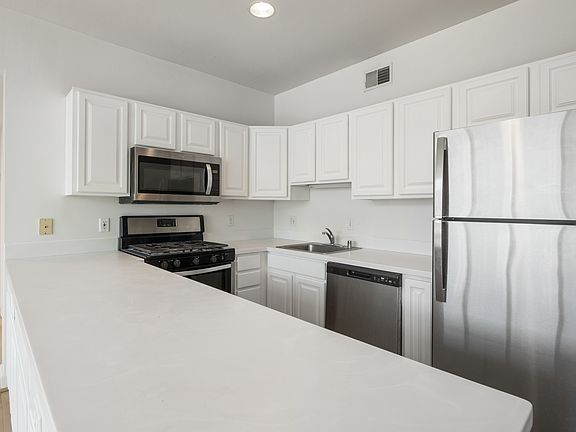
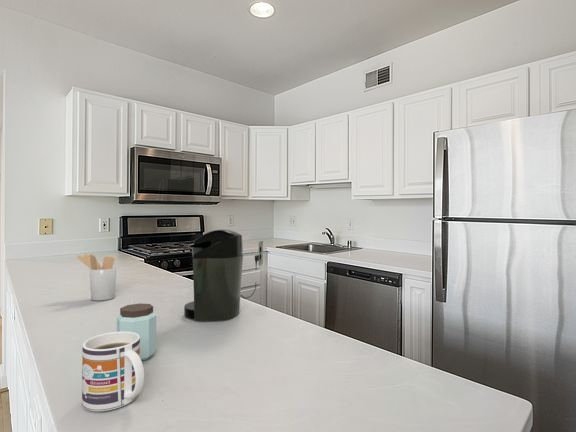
+ mug (113, 370)
+ coffee maker (222, 269)
+ peanut butter (136, 331)
+ utensil holder (97, 275)
